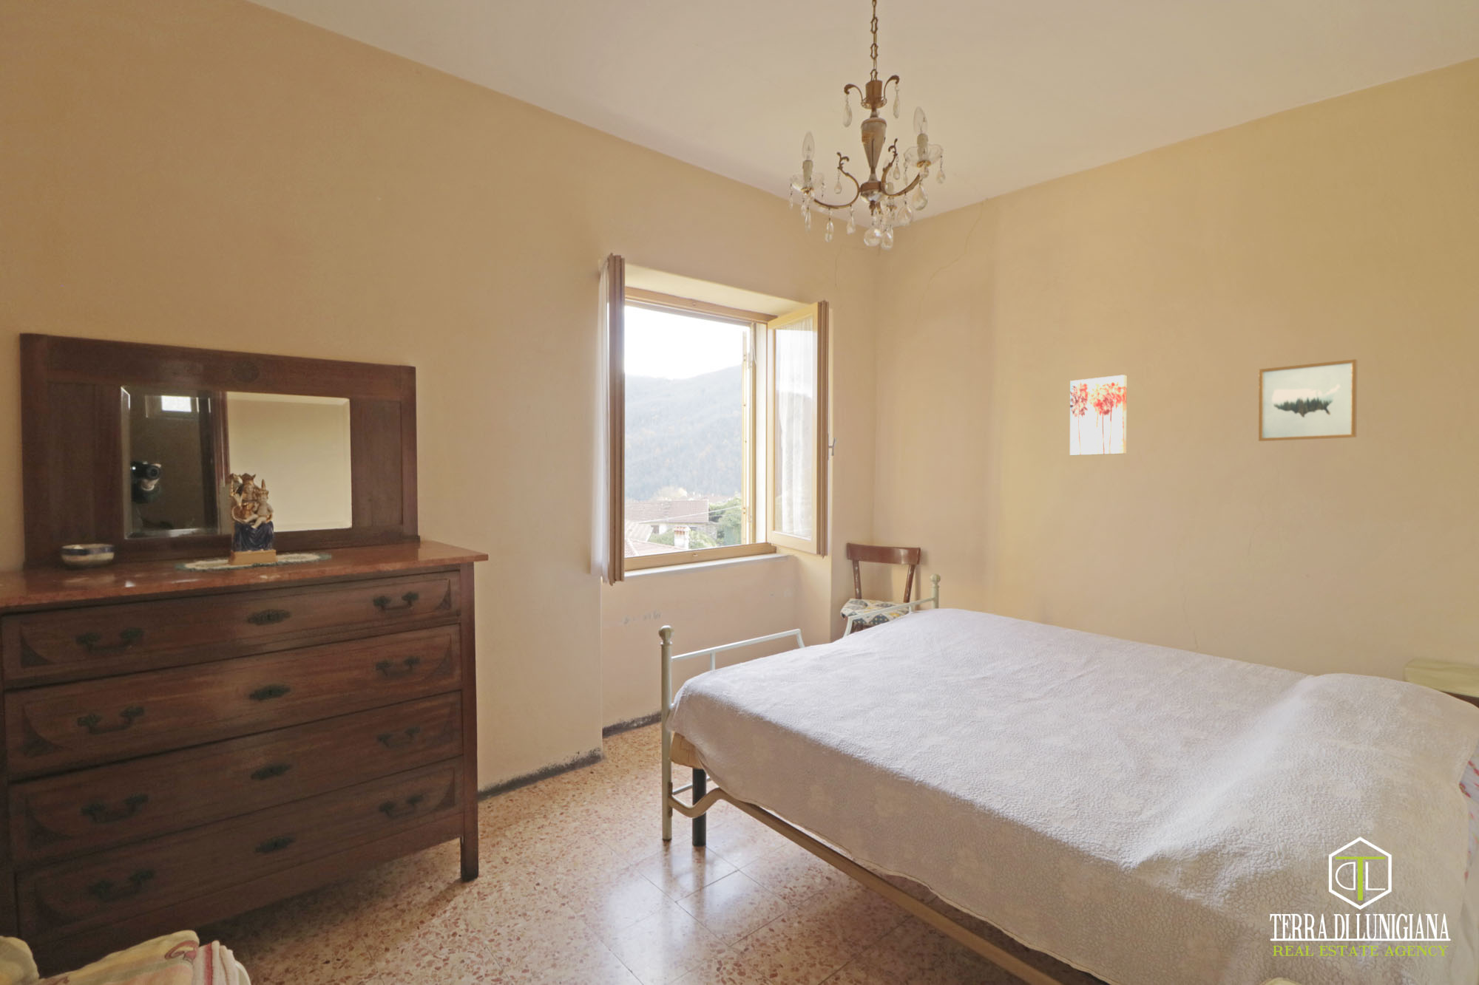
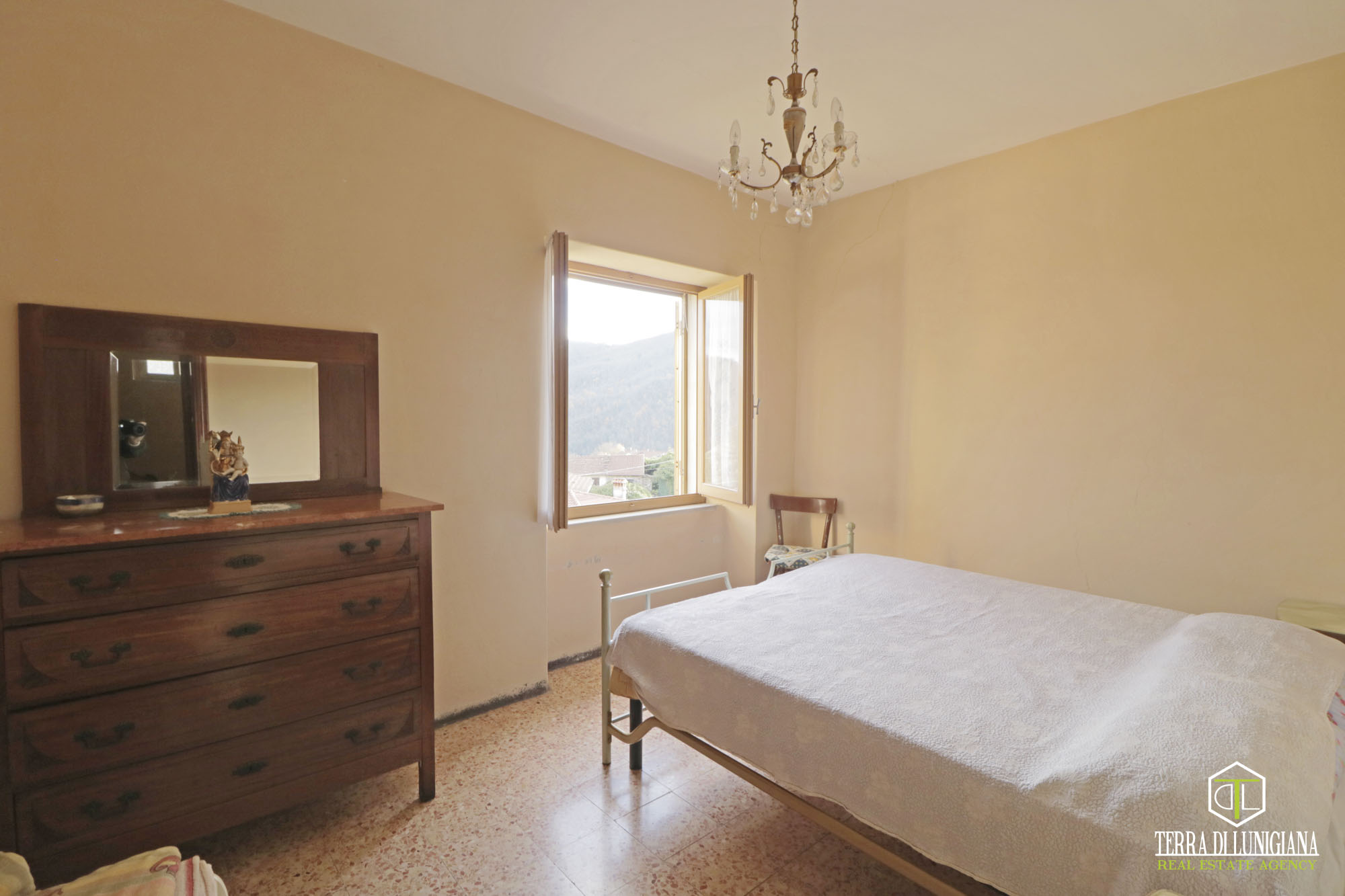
- wall art (1097, 416)
- wall art (1306, 402)
